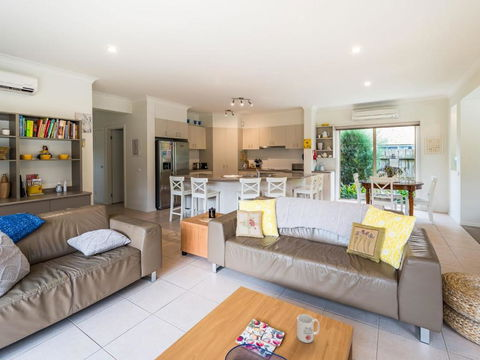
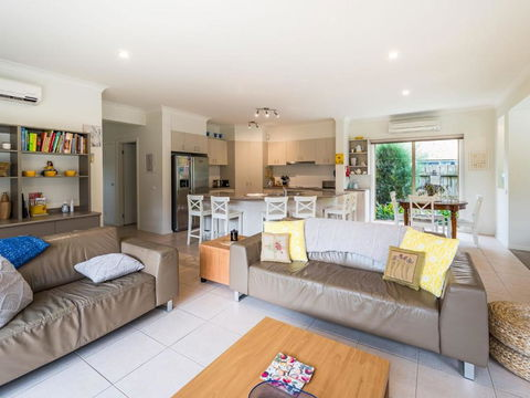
- mug (308, 327)
